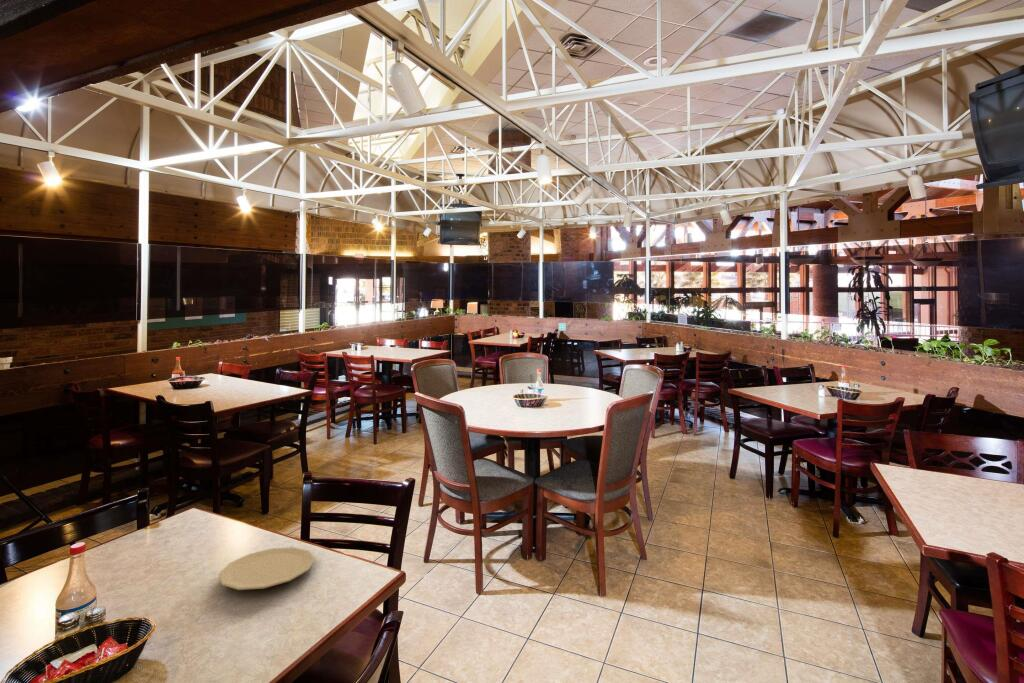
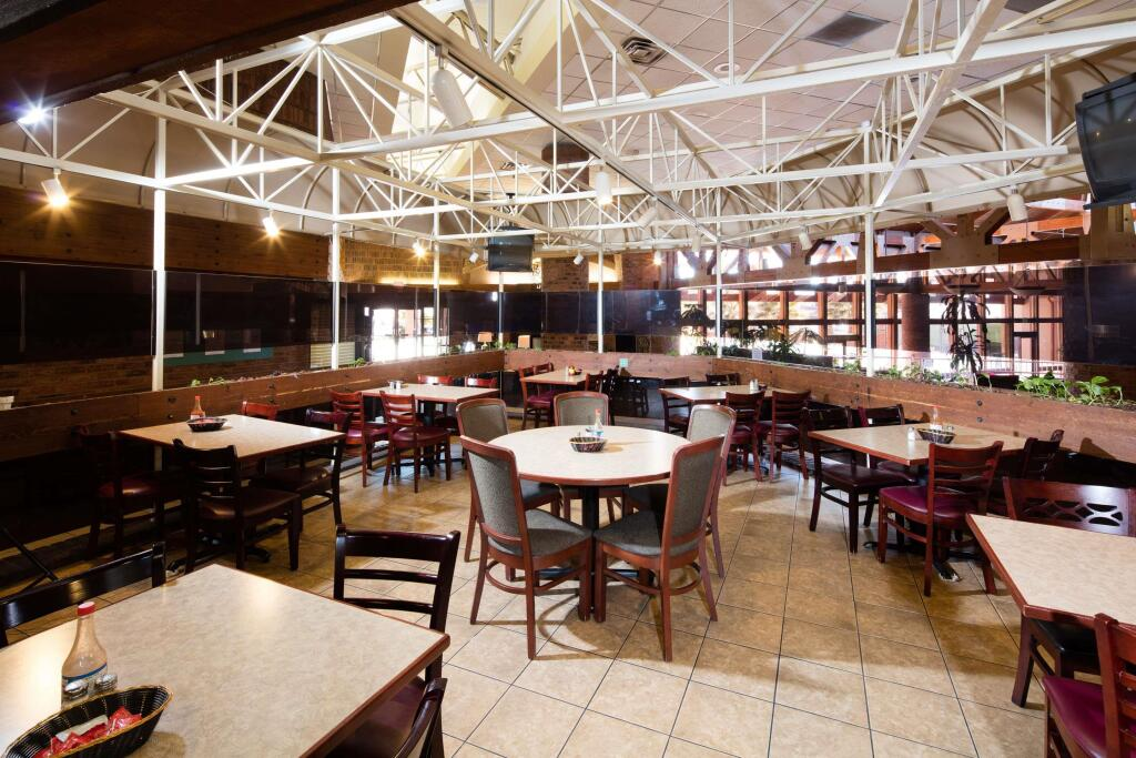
- plate (268, 570)
